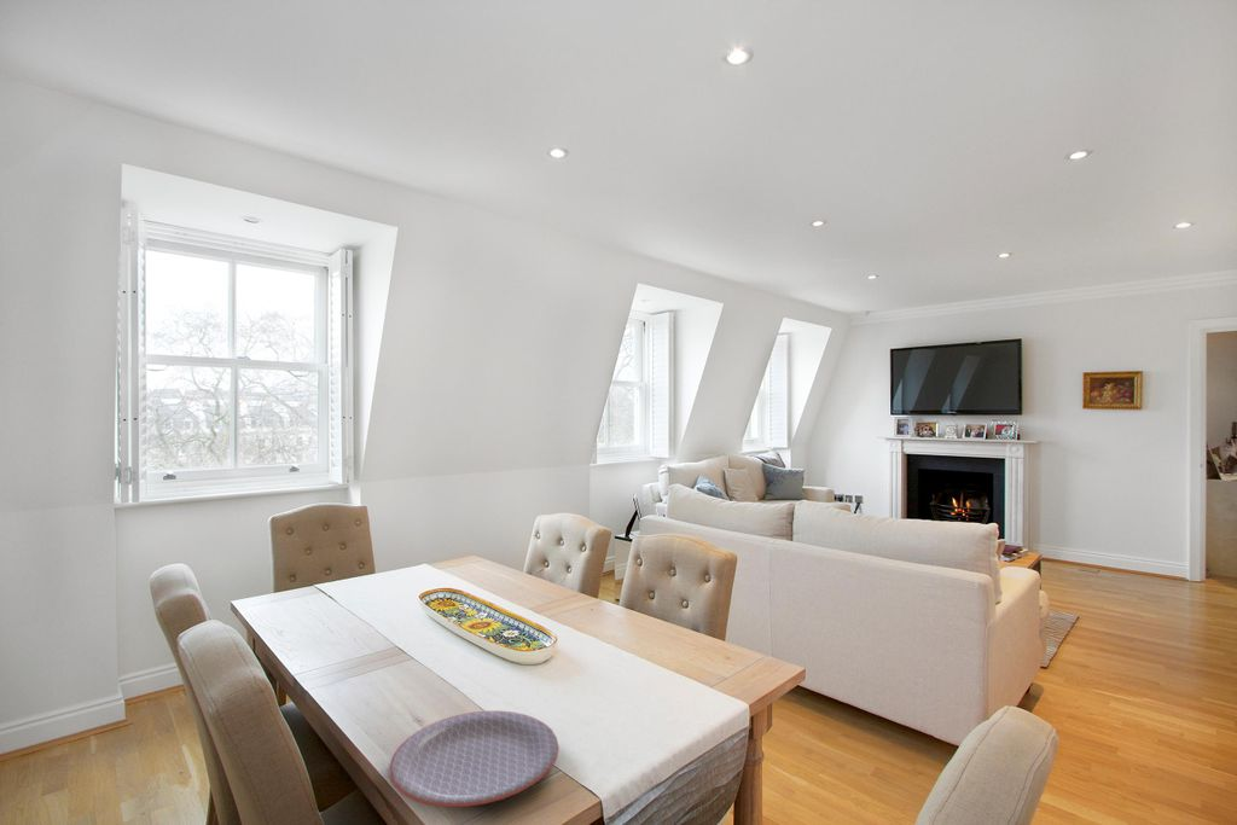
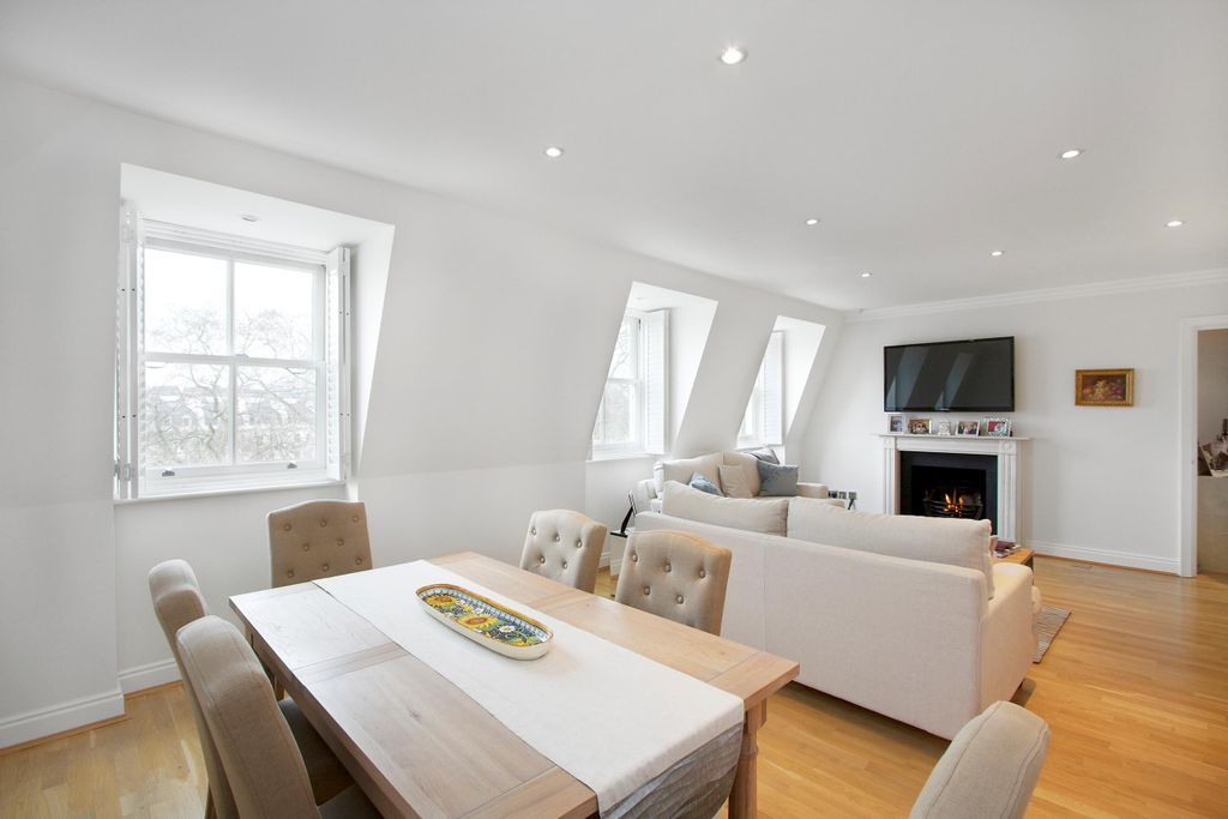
- plate (476, 757)
